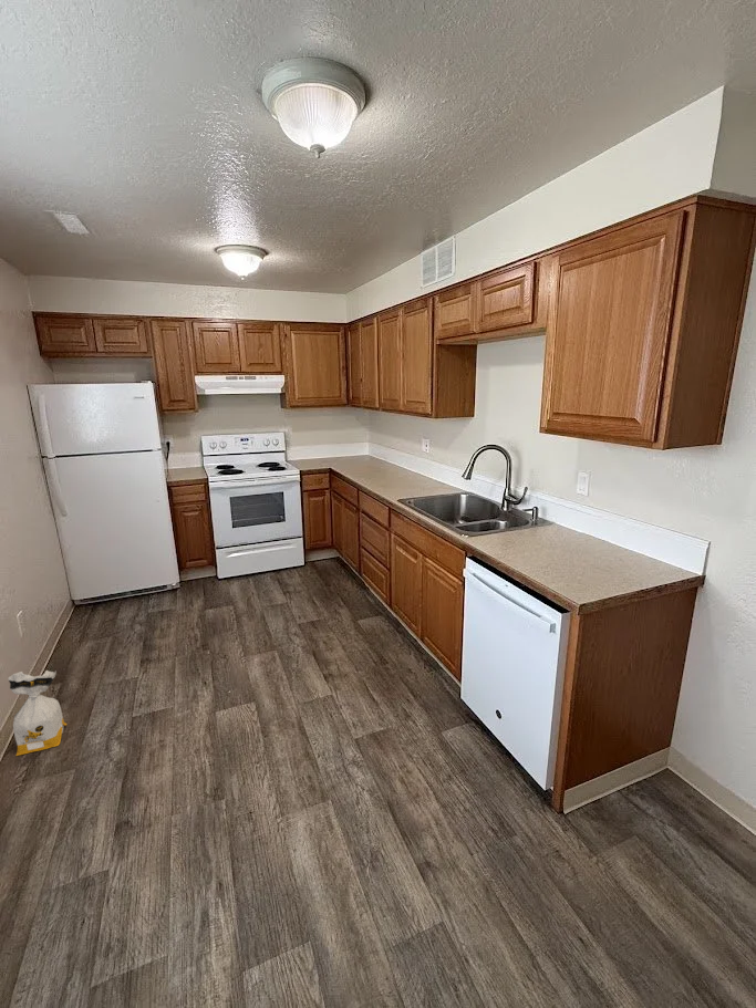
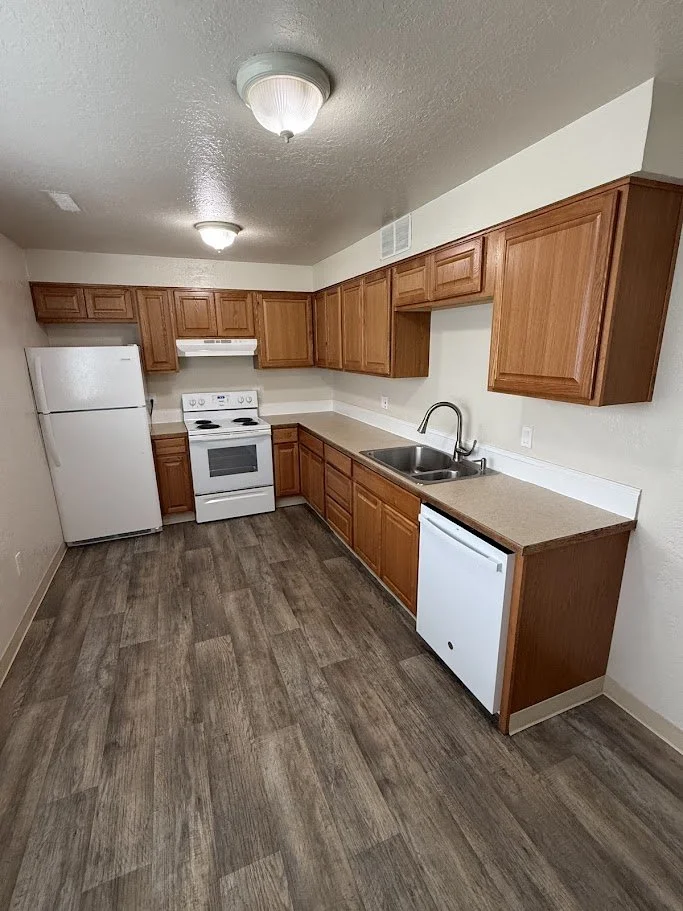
- bag (34, 706)
